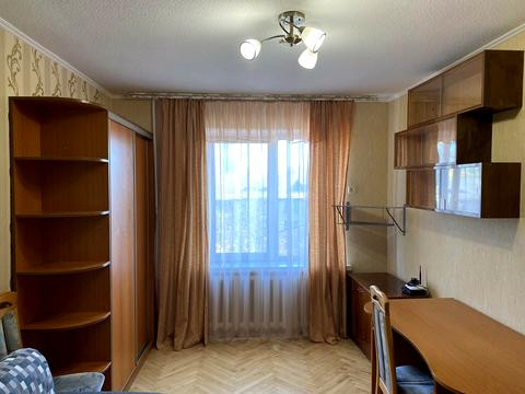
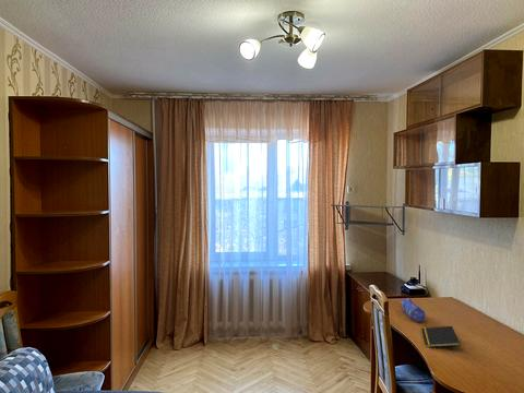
+ notepad (439, 335)
+ pencil case (412, 309)
